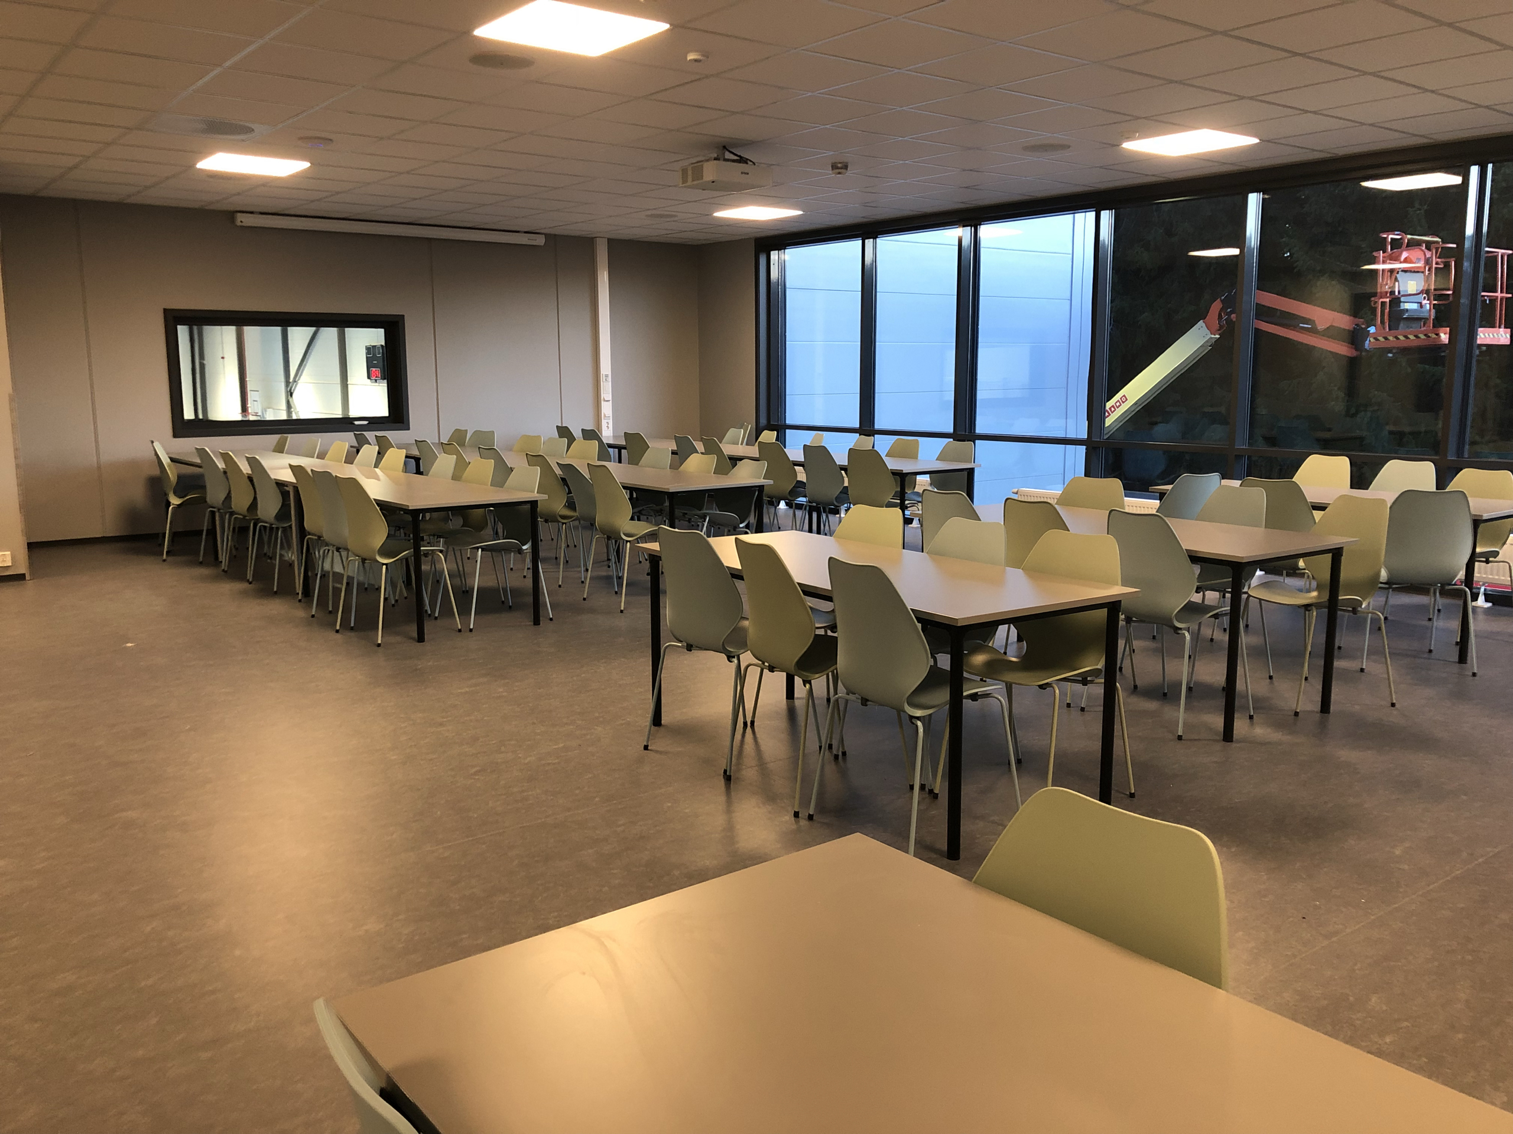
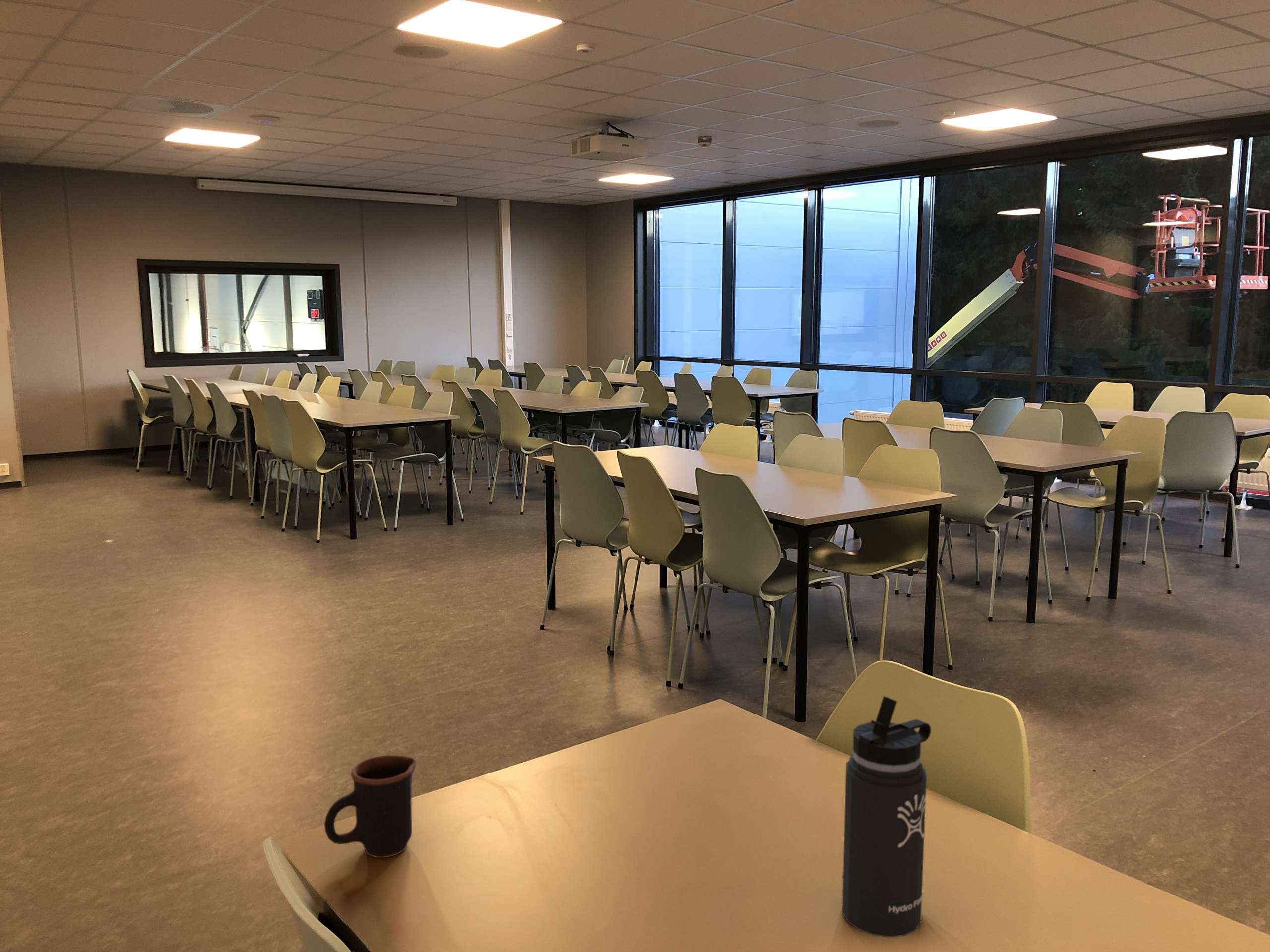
+ thermos bottle (890, 805)
+ mug (372, 810)
